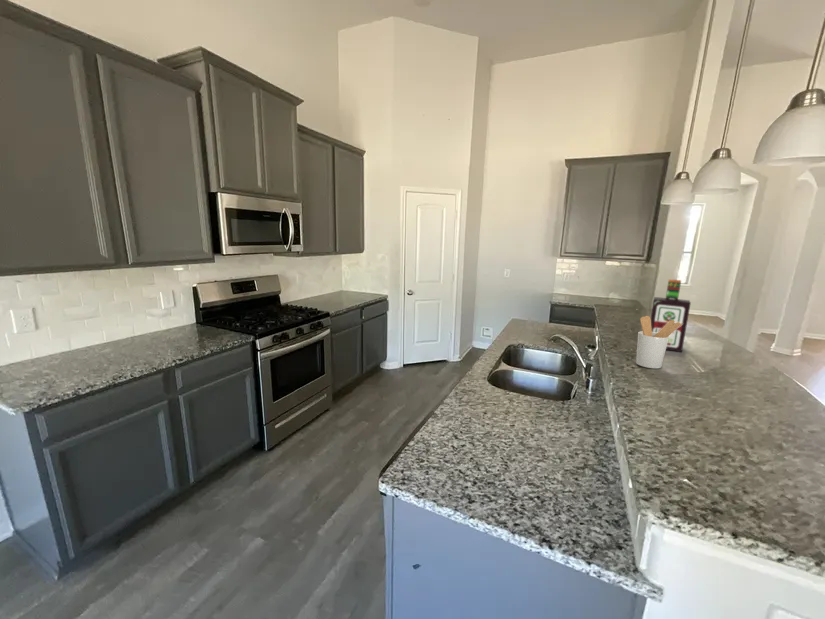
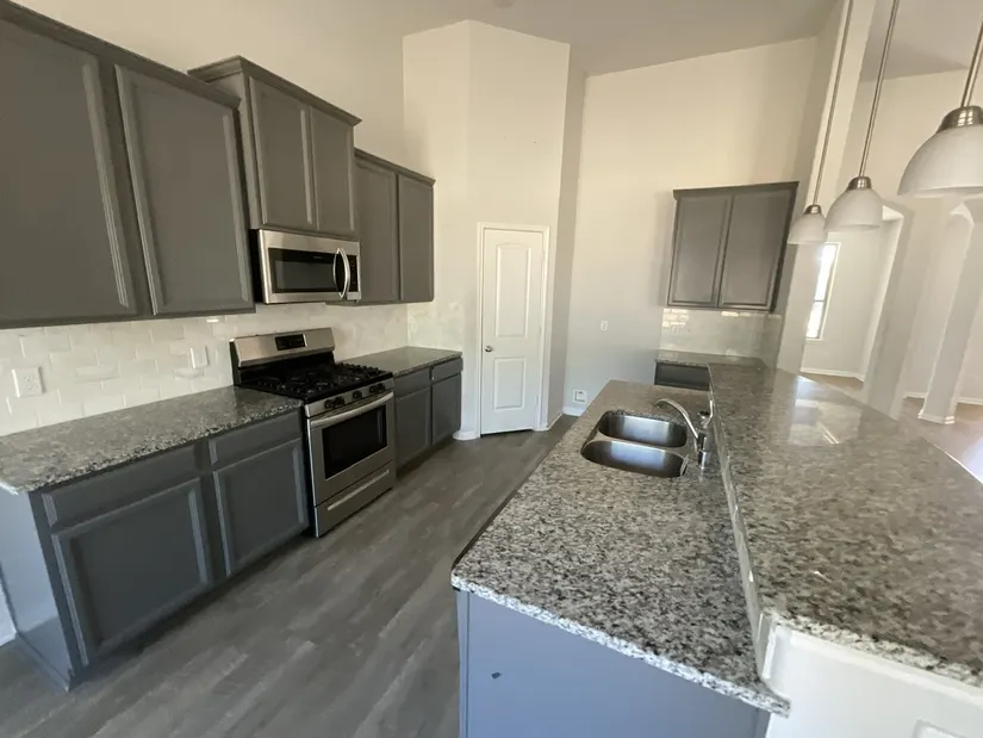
- utensil holder (658, 342)
- bottle (669, 314)
